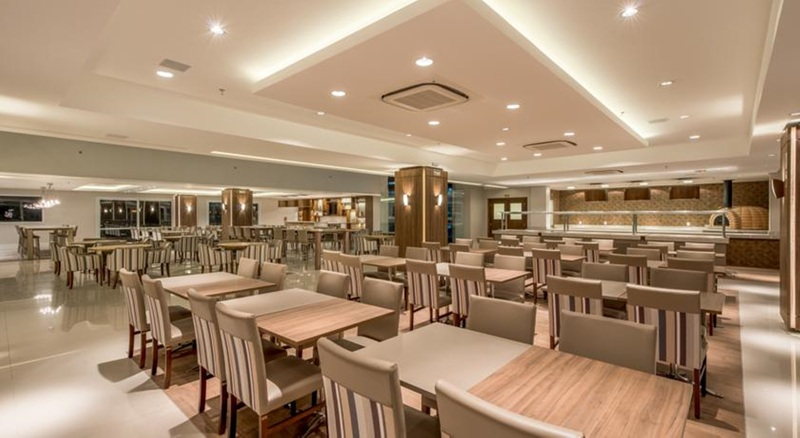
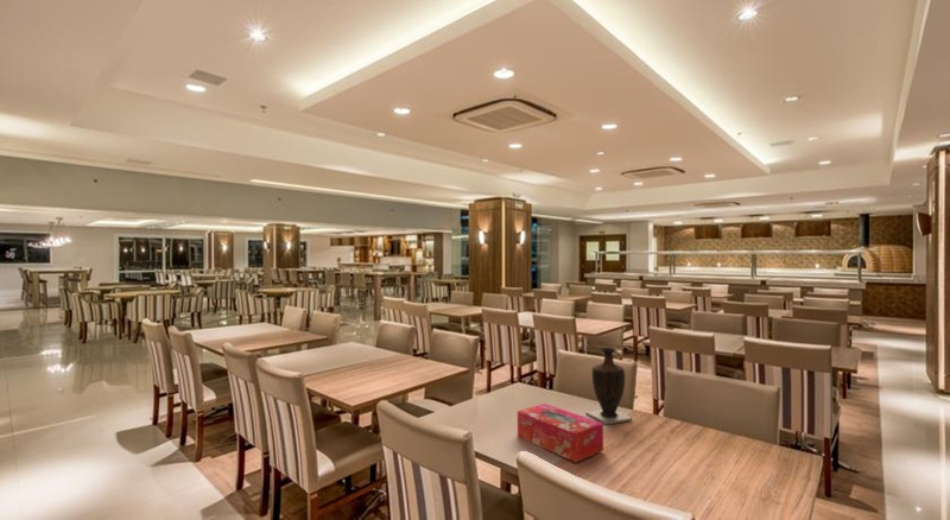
+ tissue box (558, 430)
+ vase (608, 382)
